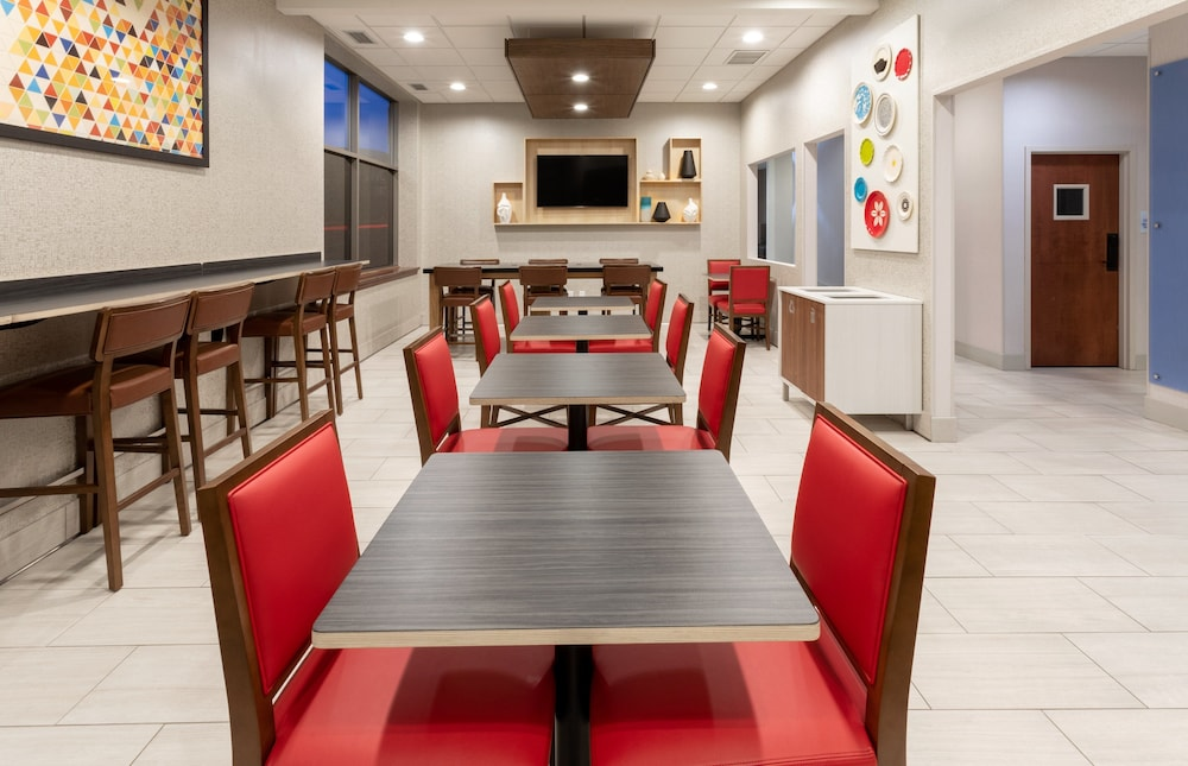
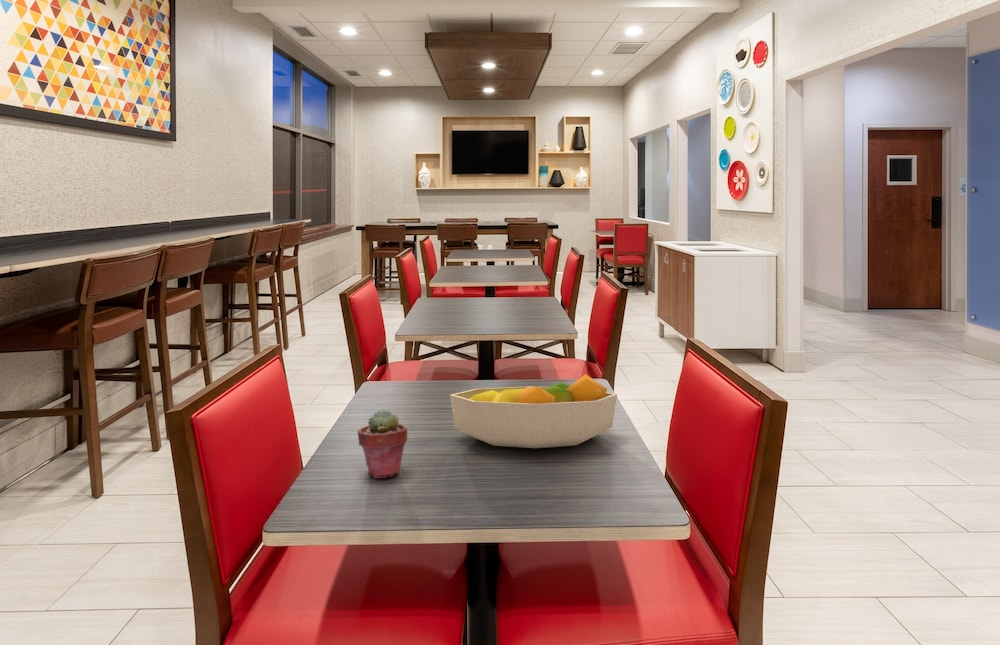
+ potted succulent (383, 441)
+ fruit bowl (533, 406)
